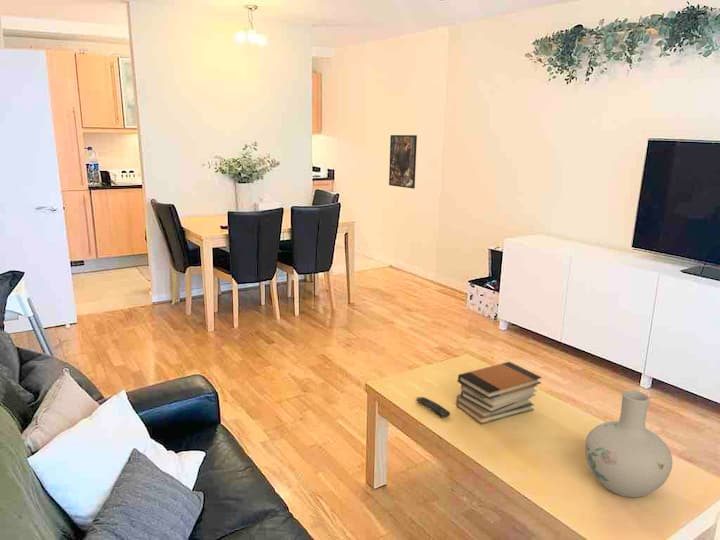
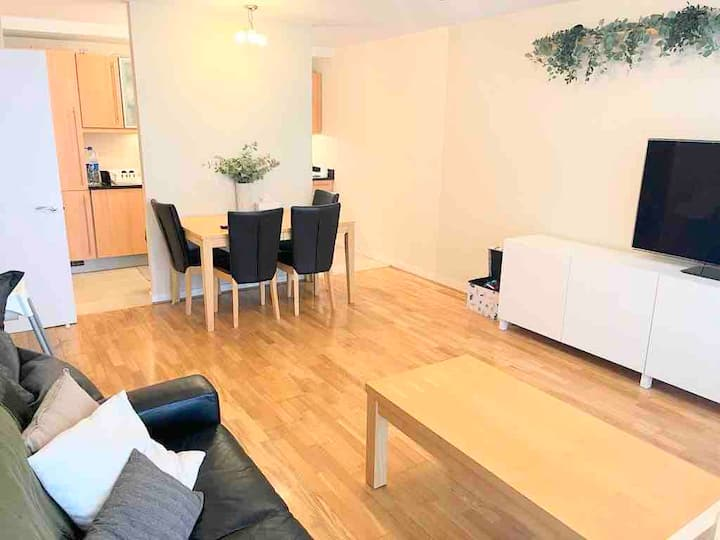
- remote control (431, 406)
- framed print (402, 161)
- book stack (497, 391)
- vase (629, 440)
